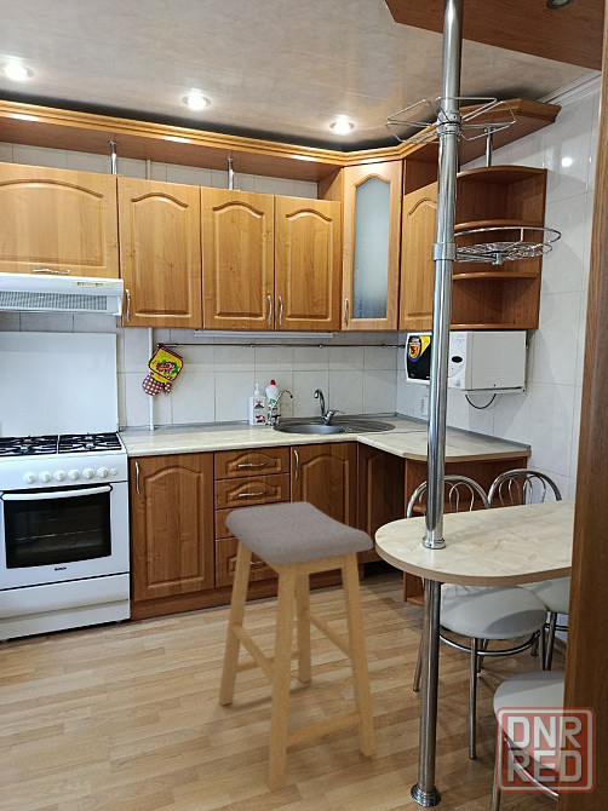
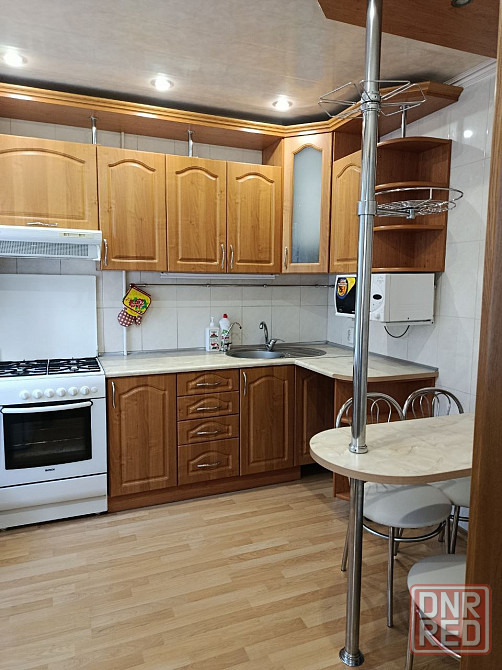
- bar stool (292, 623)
